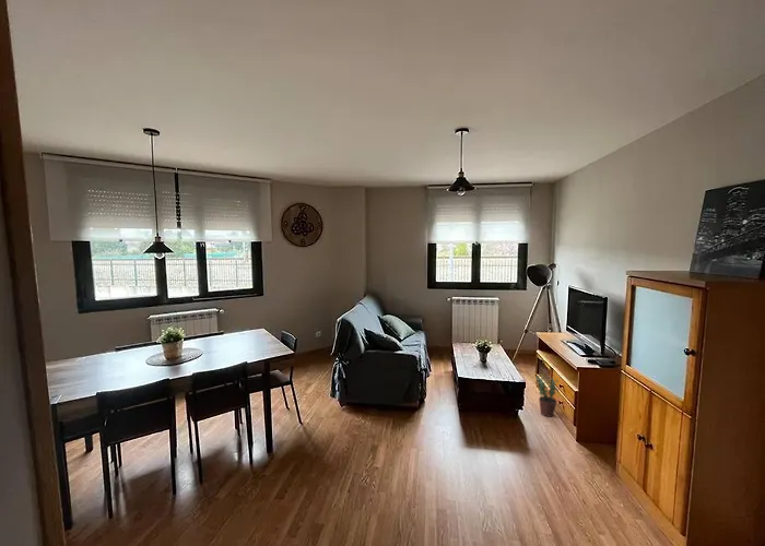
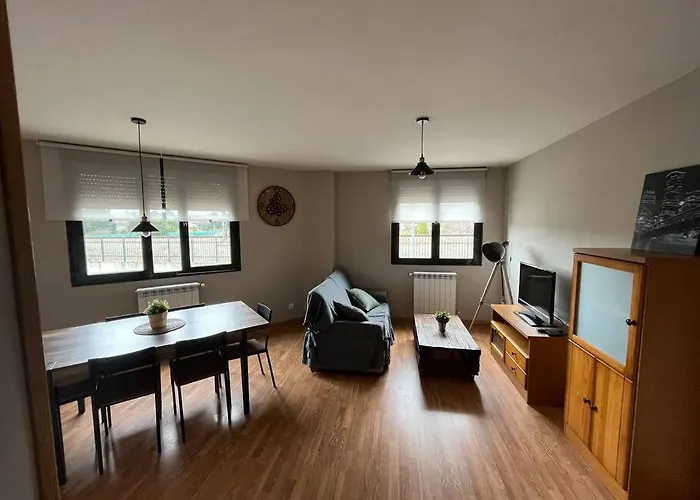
- potted plant (546, 395)
